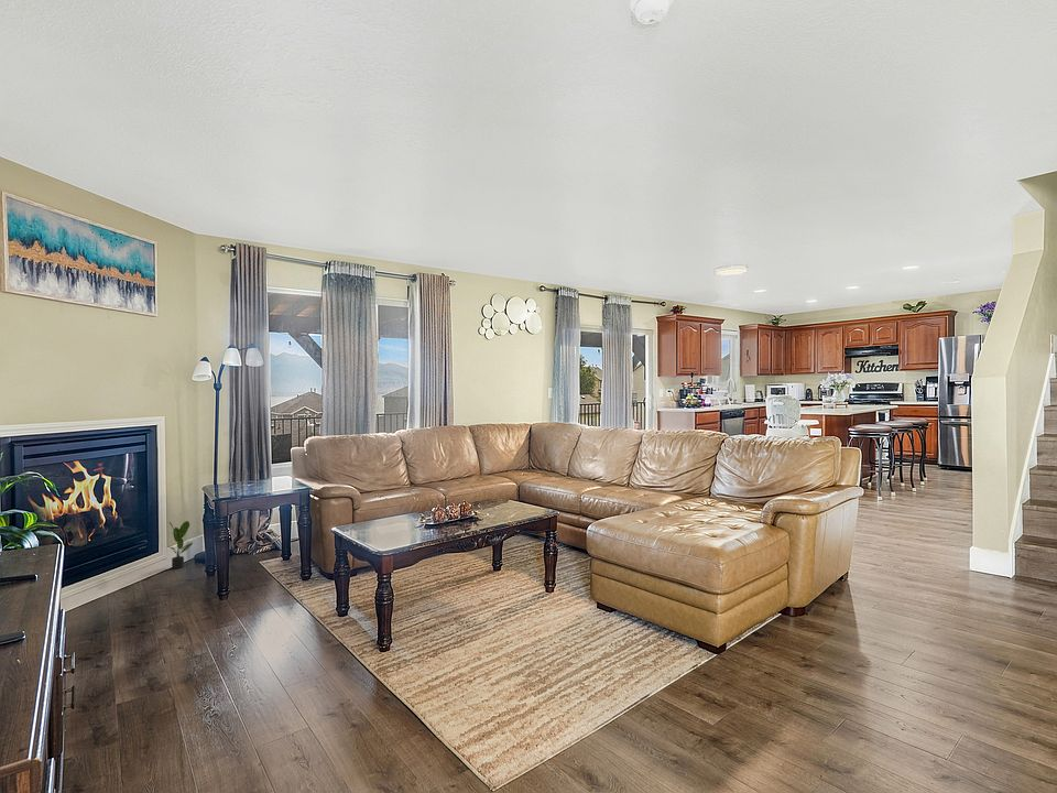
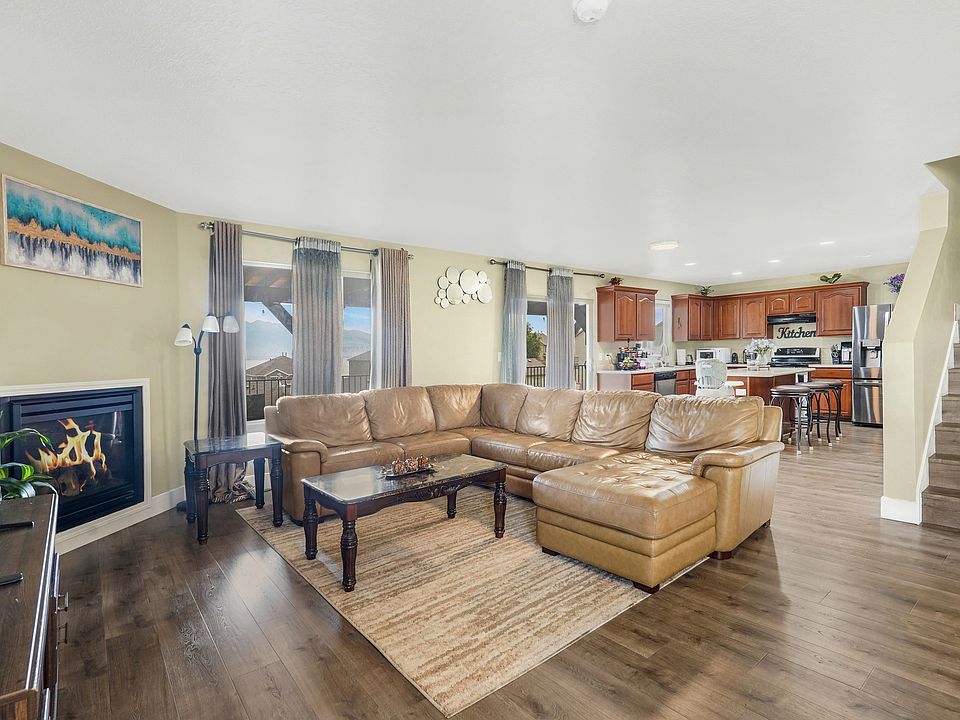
- potted plant (182, 543)
